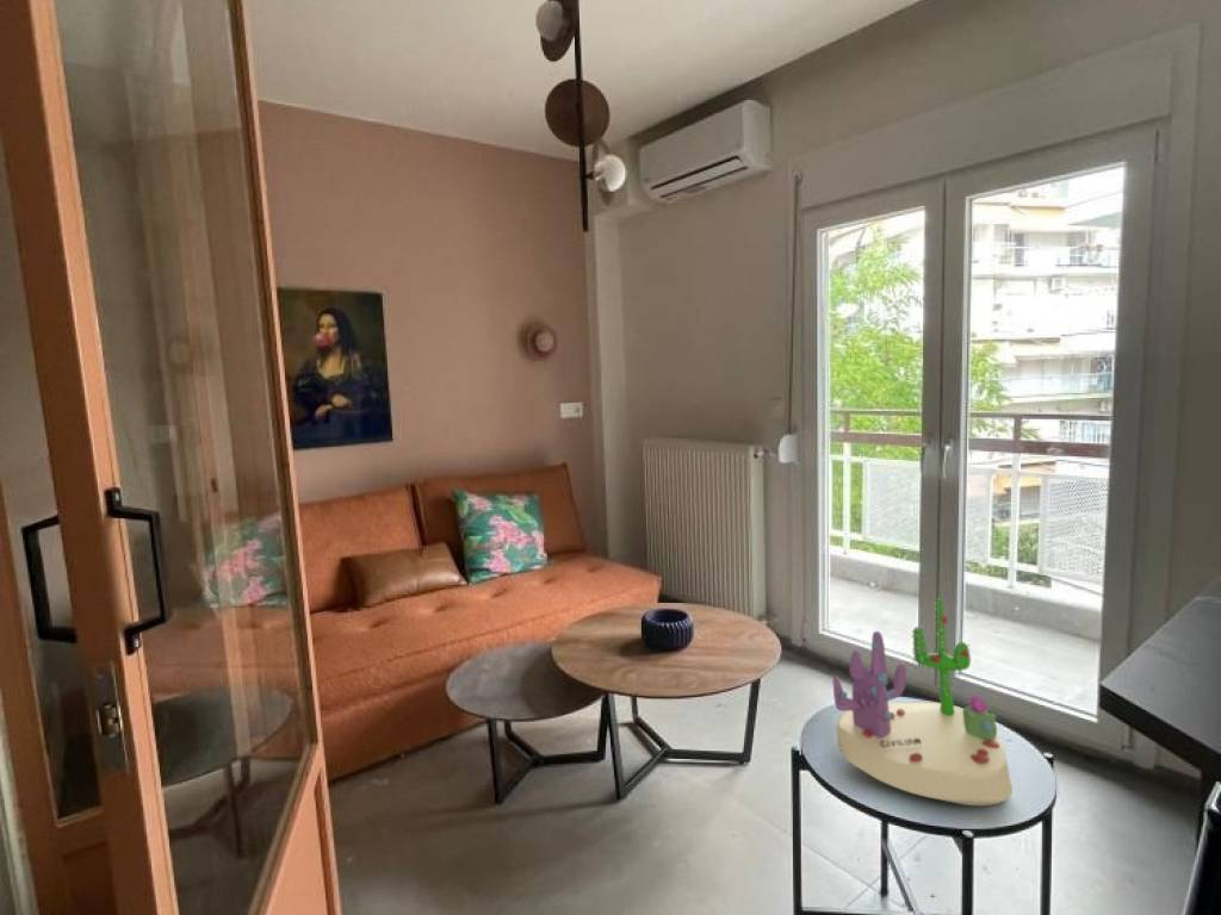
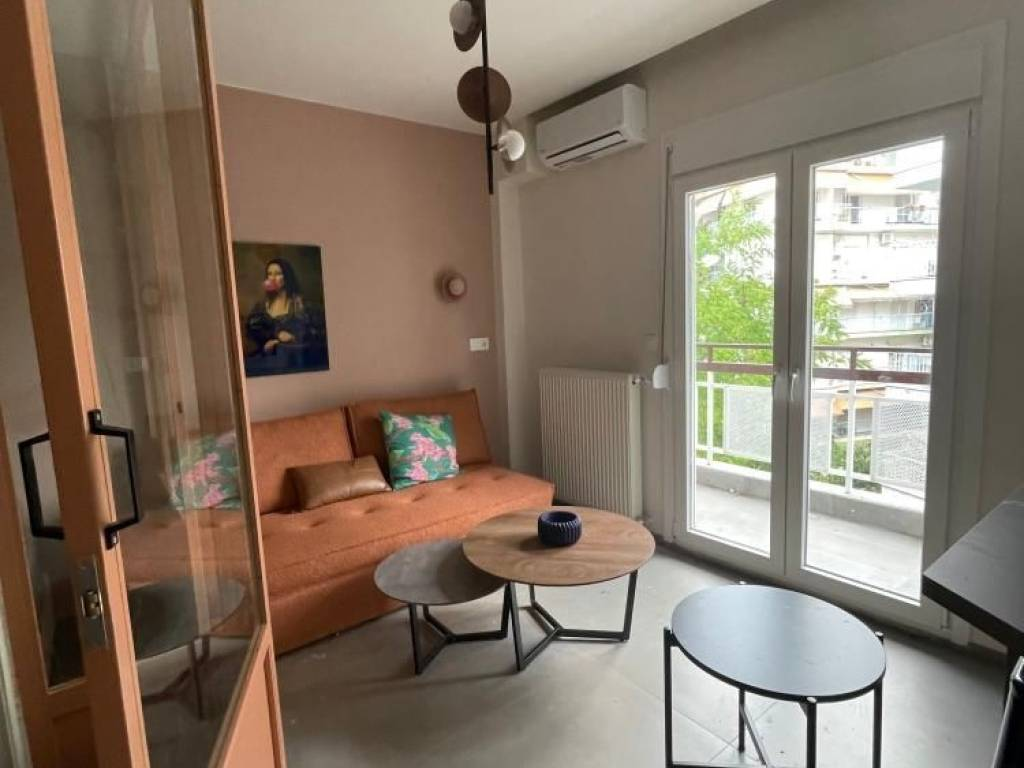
- succulent planter (919, 703)
